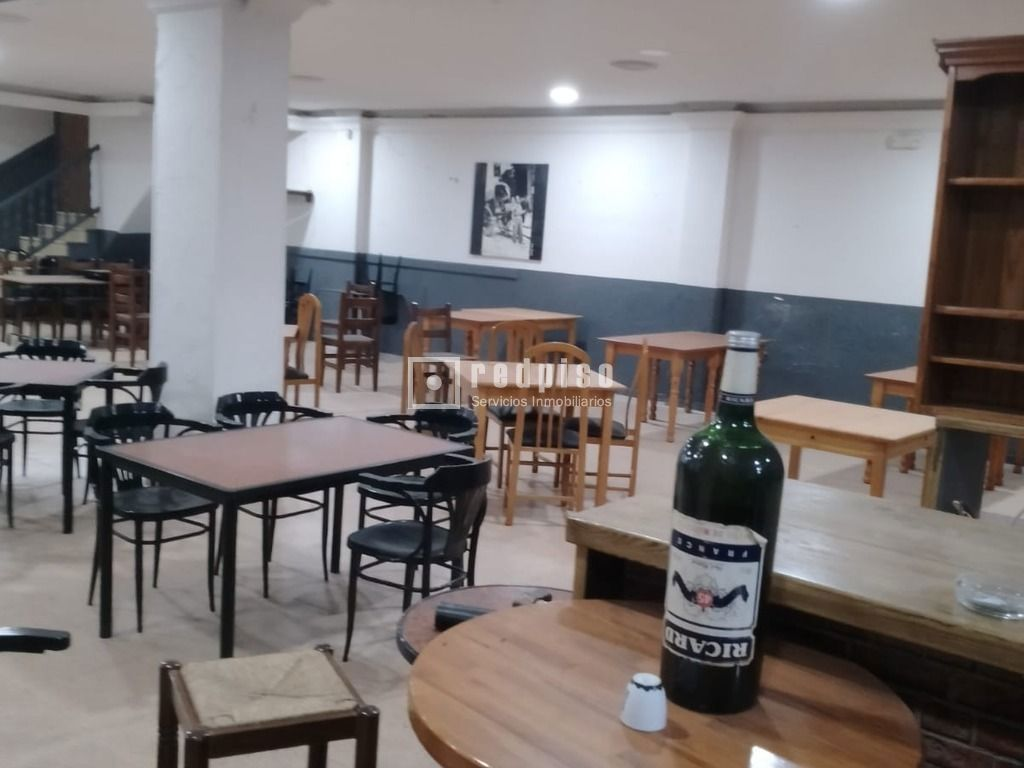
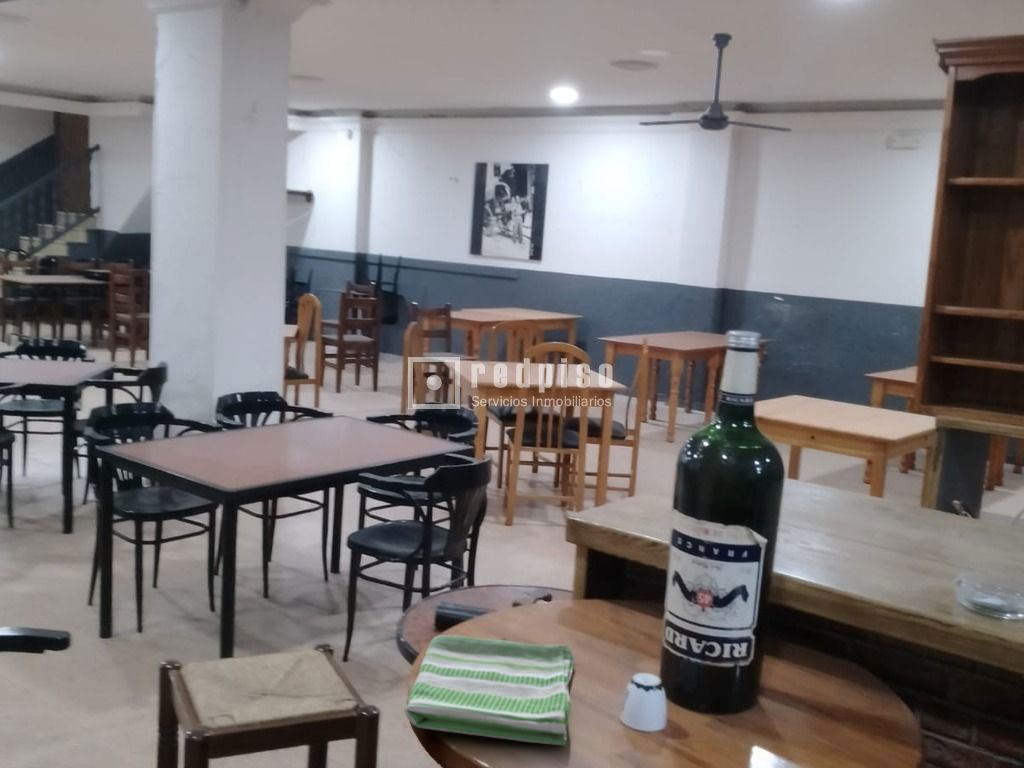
+ dish towel (494, 681)
+ ceiling fan (718, 77)
